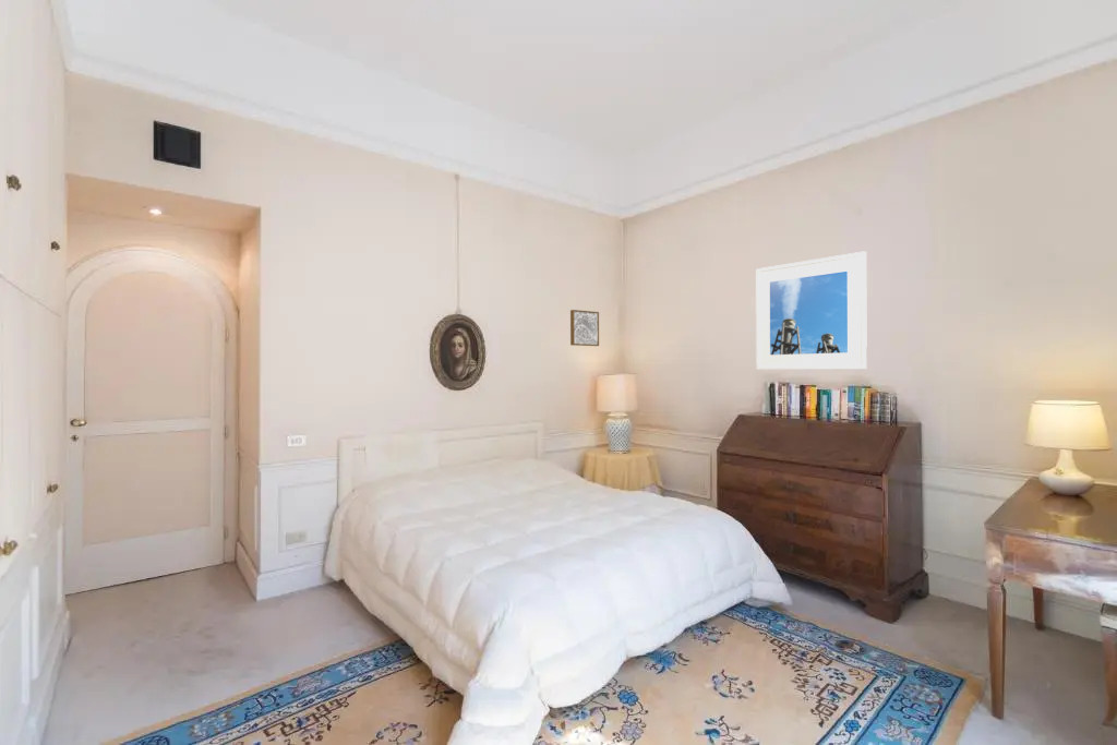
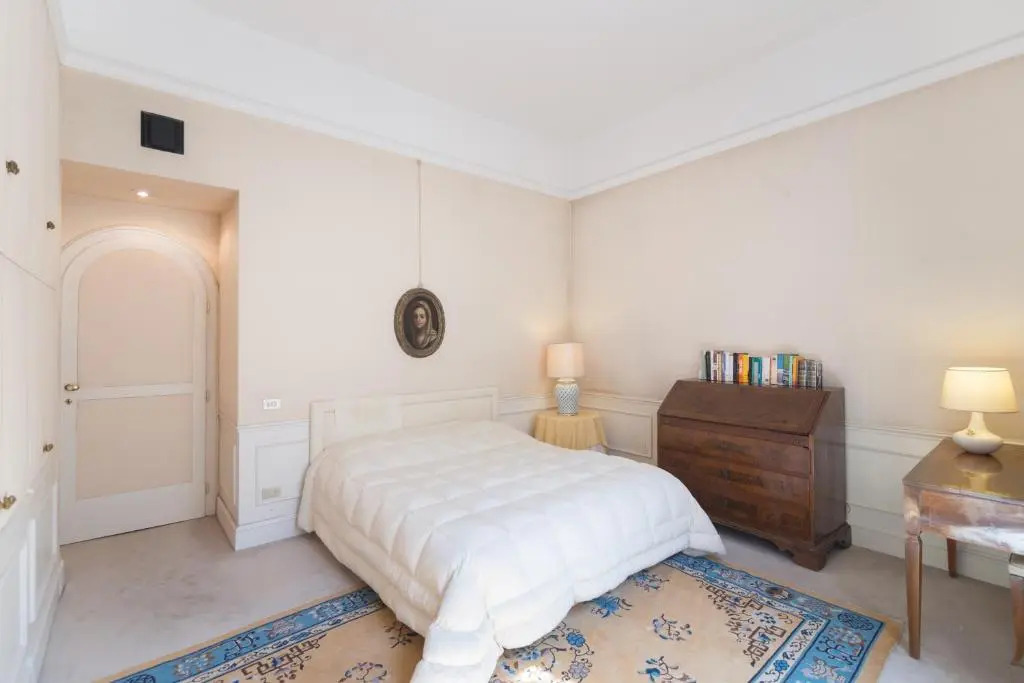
- wall art (585, 328)
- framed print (806, 315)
